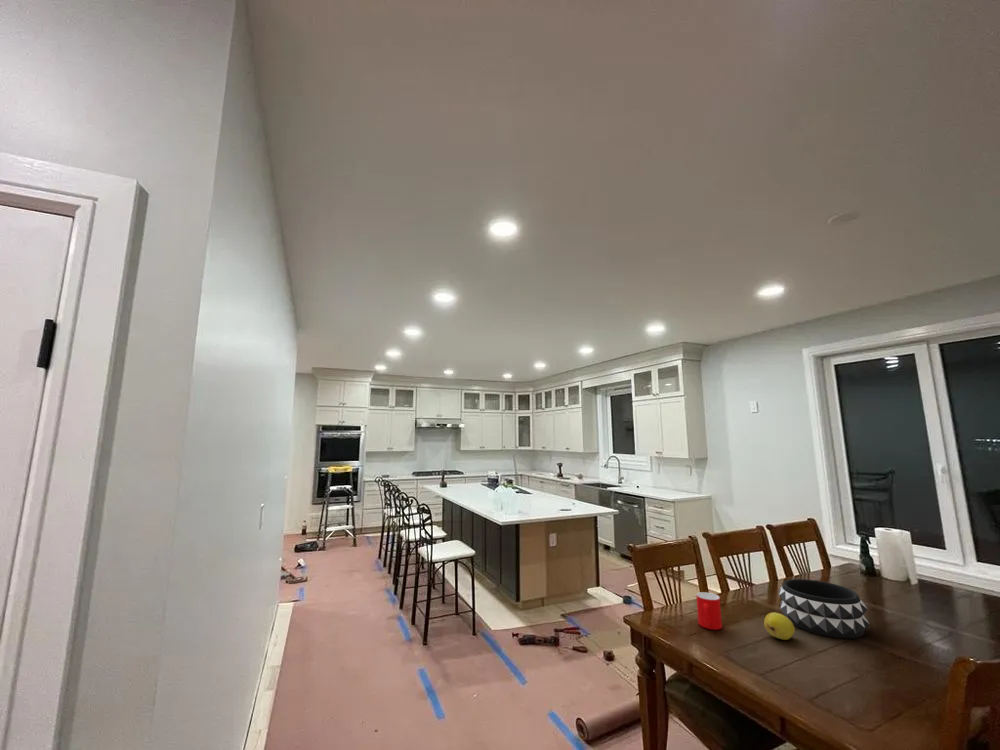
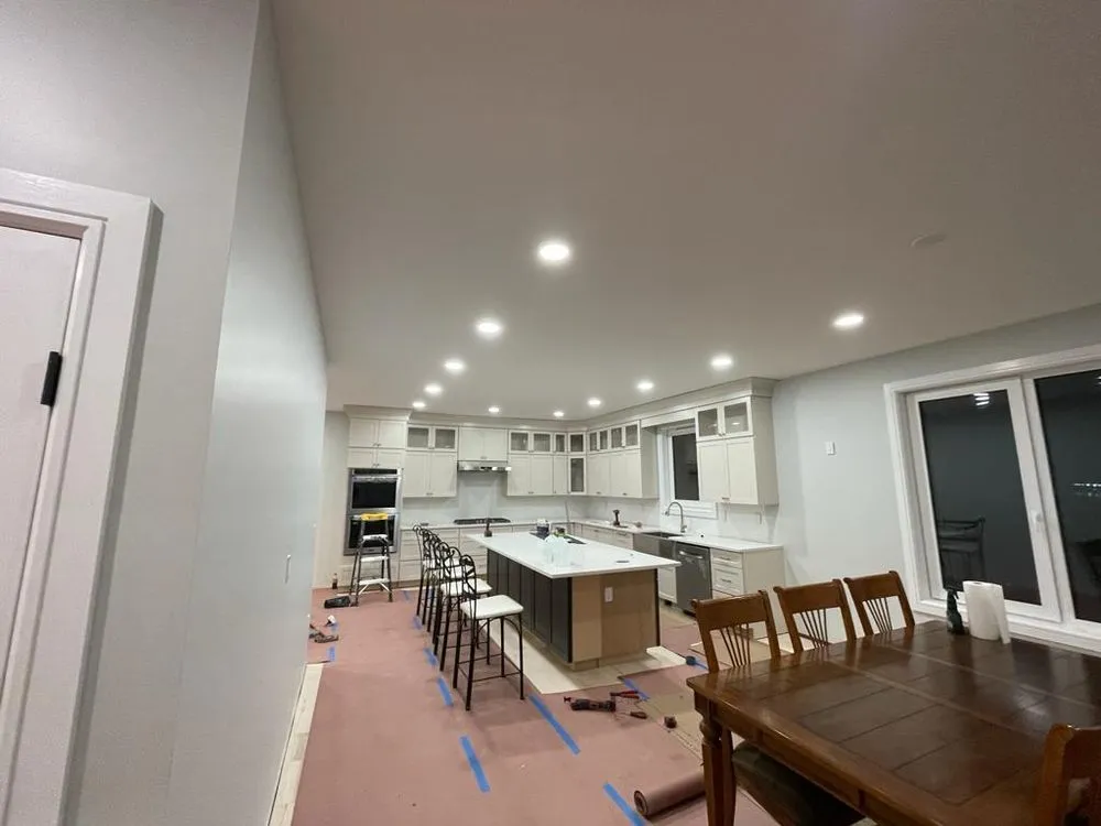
- fruit (778, 625)
- decorative bowl (821, 606)
- cup (708, 611)
